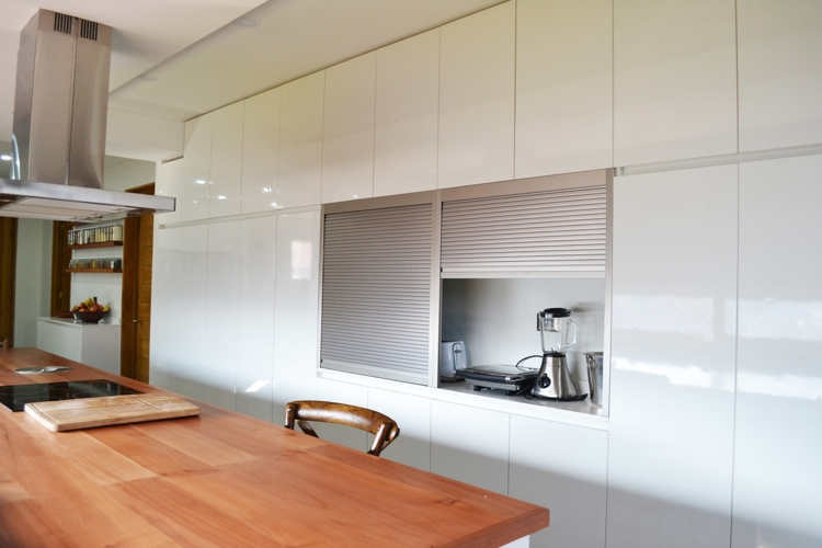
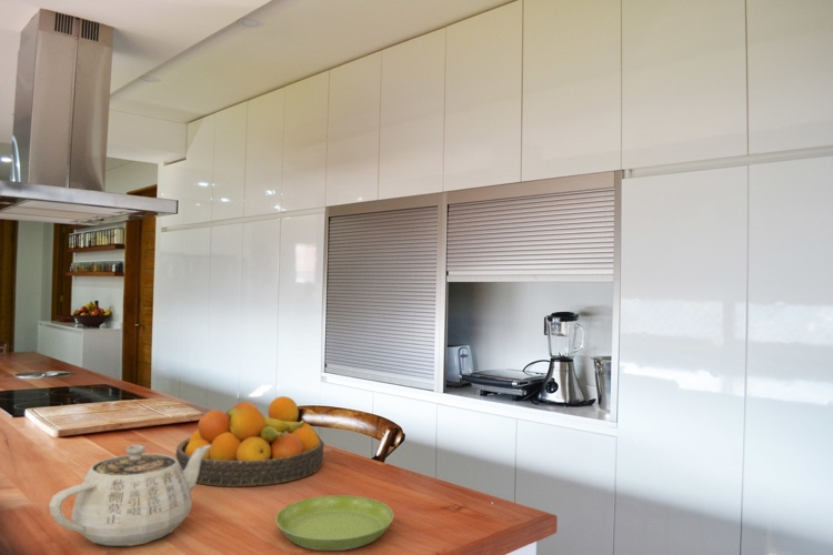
+ saucer (334, 523)
+ fruit bowl (252, 433)
+ teapot (139, 487)
